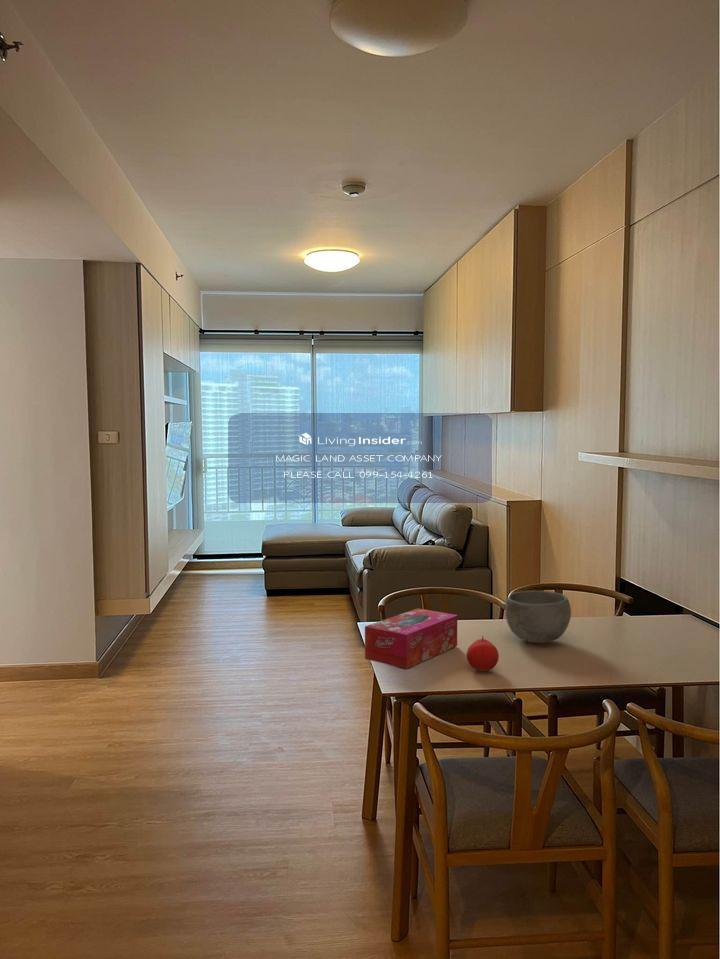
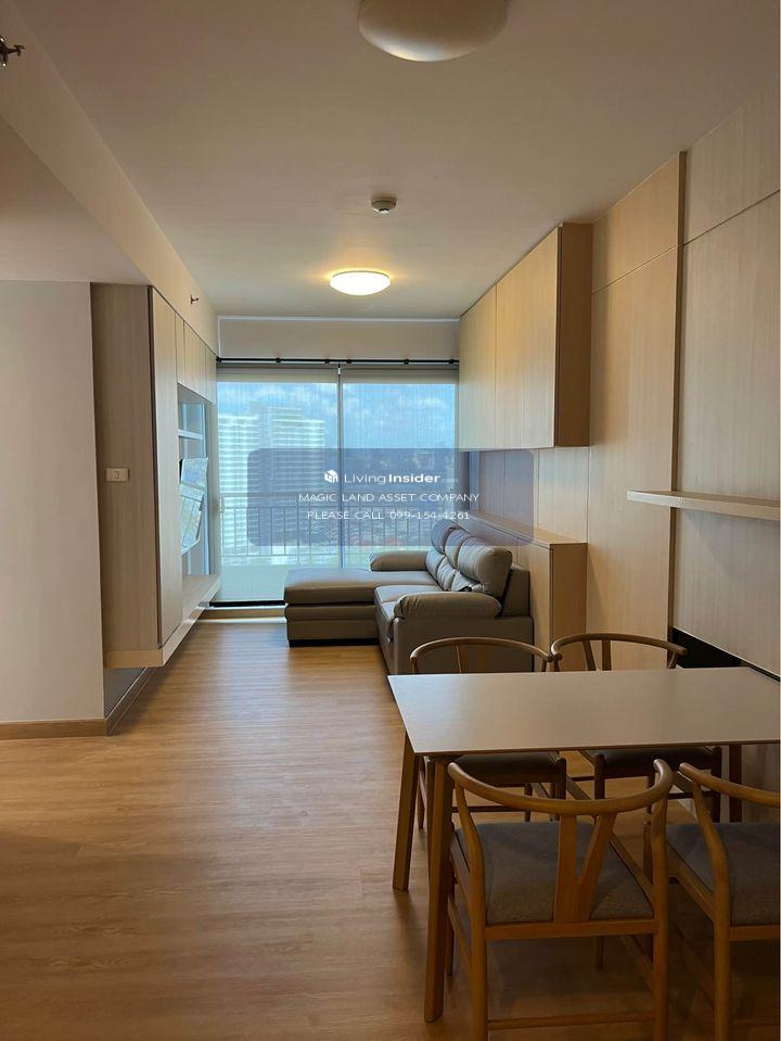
- bowl (537, 618)
- tissue box (412, 636)
- fruit (482, 653)
